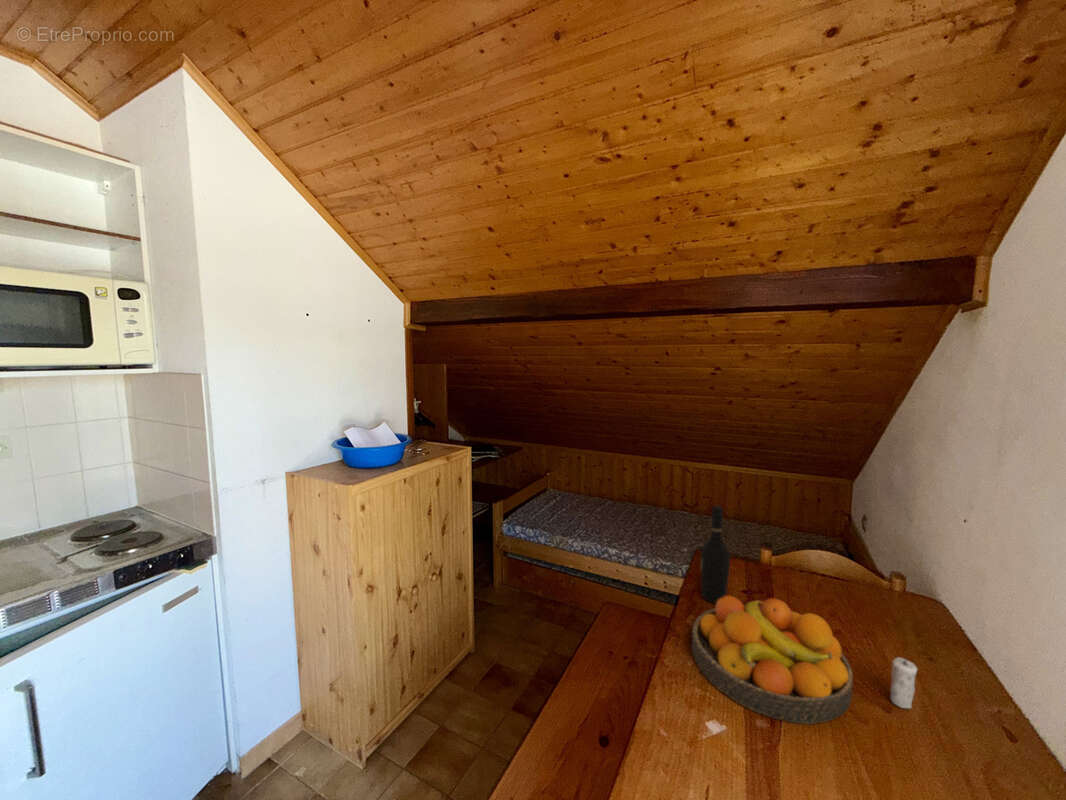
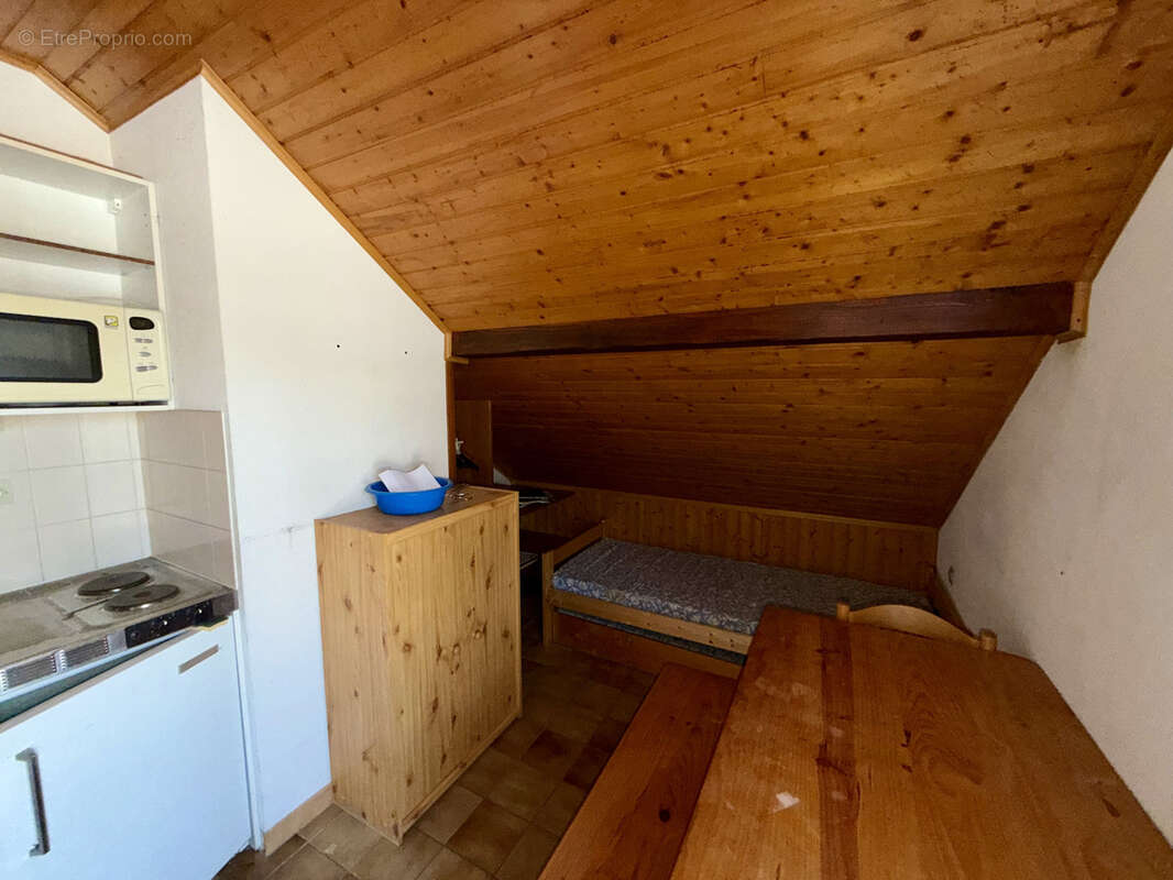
- fruit bowl (767, 636)
- candle (902, 678)
- wine bottle (715, 553)
